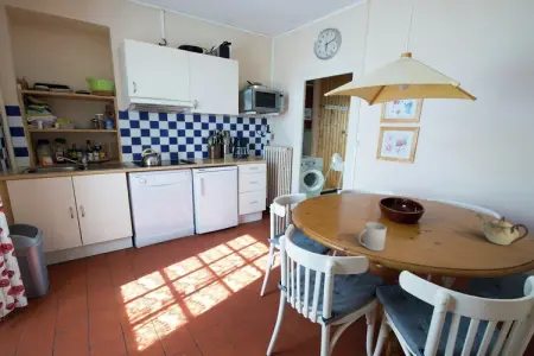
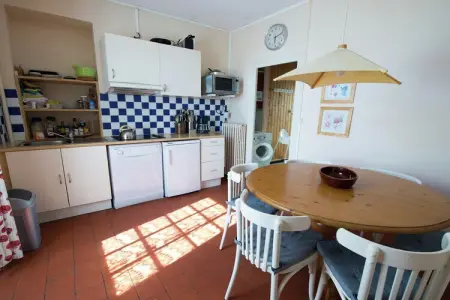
- teapot (498, 228)
- mug (370, 236)
